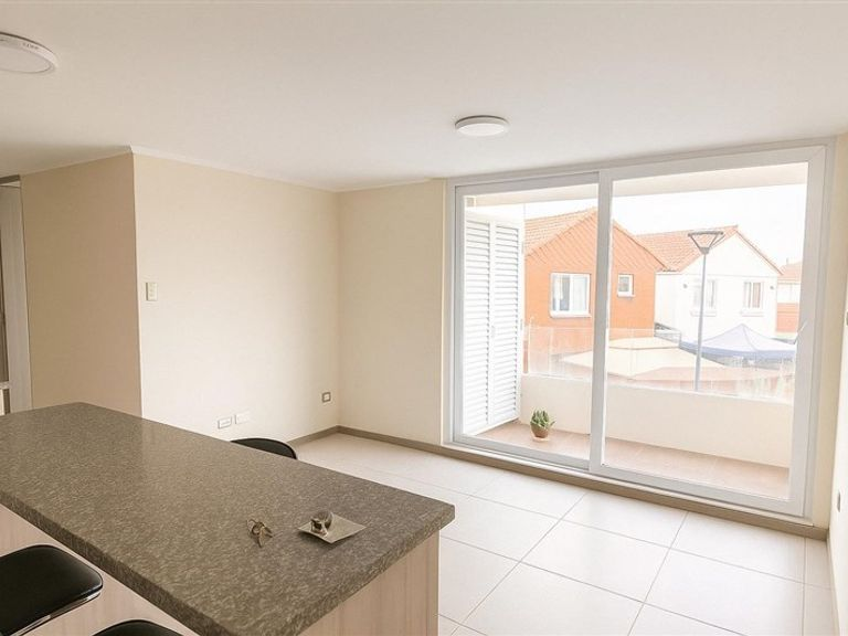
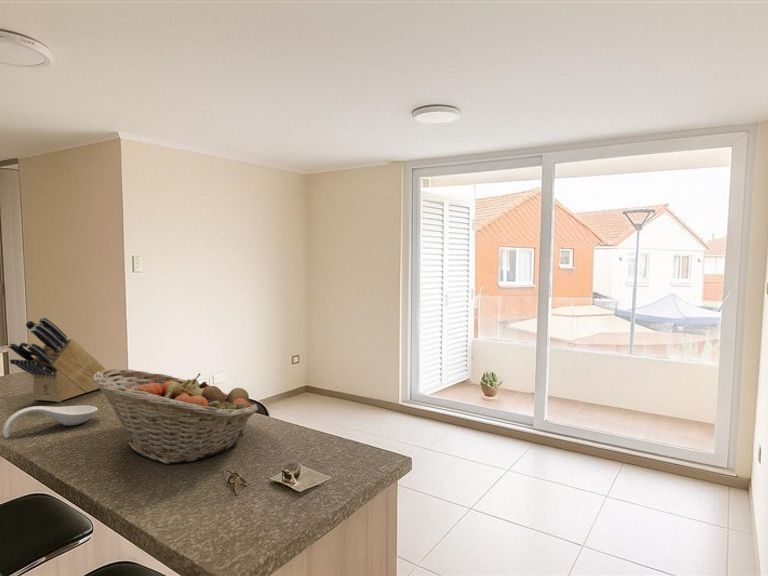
+ fruit basket (177, 404)
+ knife block (65, 354)
+ spoon rest (53, 415)
